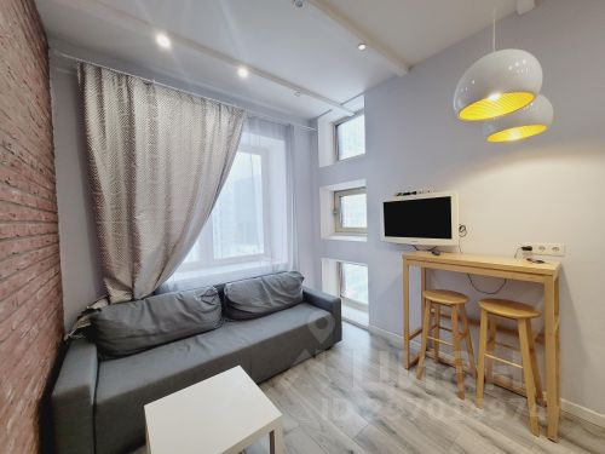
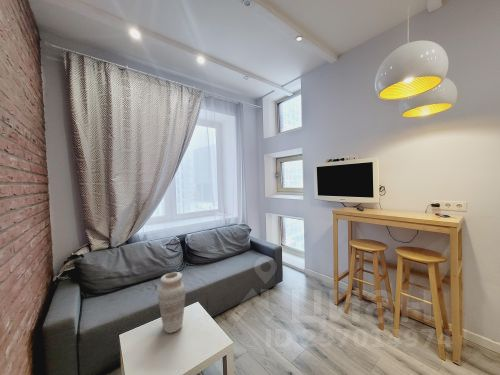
+ vase (172, 300)
